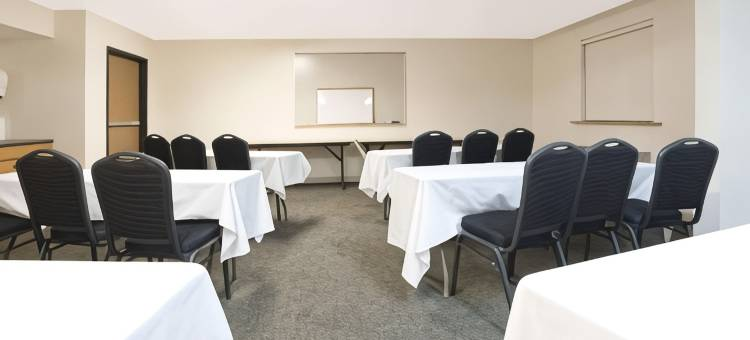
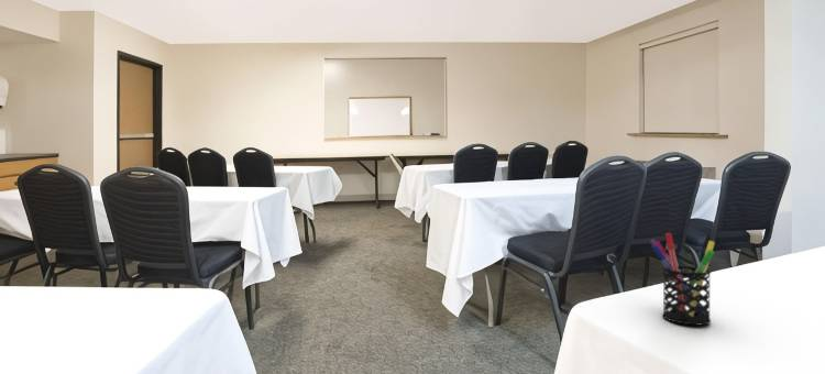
+ pen holder (688, 276)
